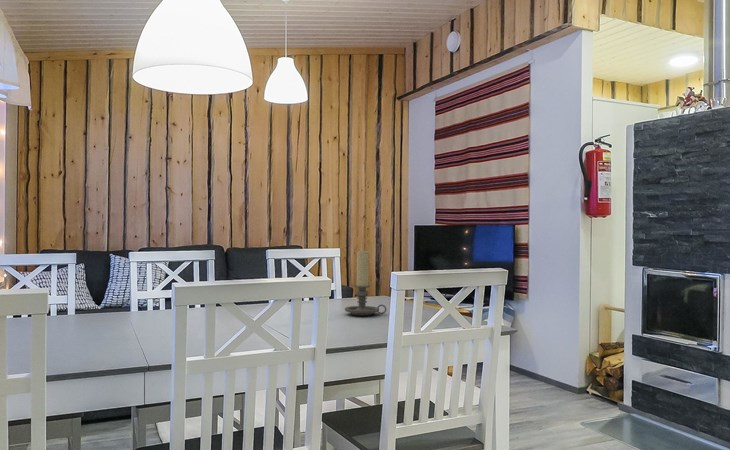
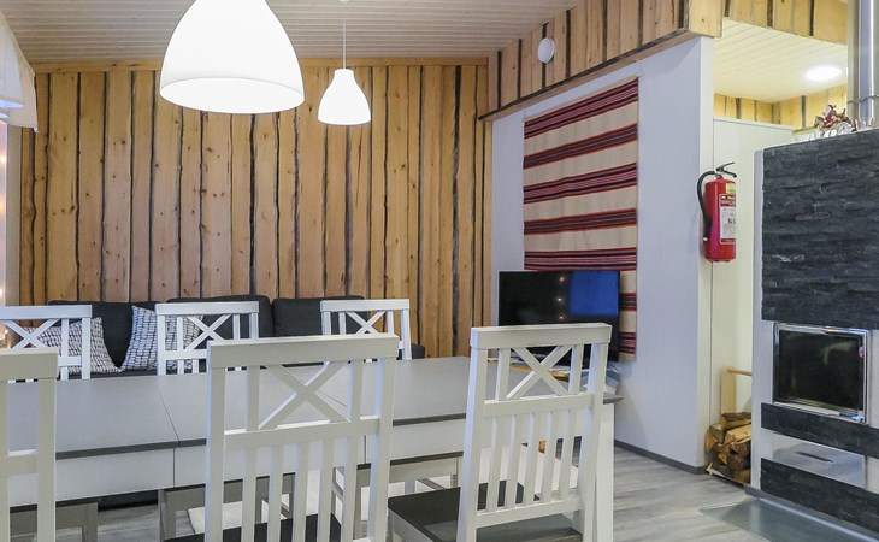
- candle holder (365, 281)
